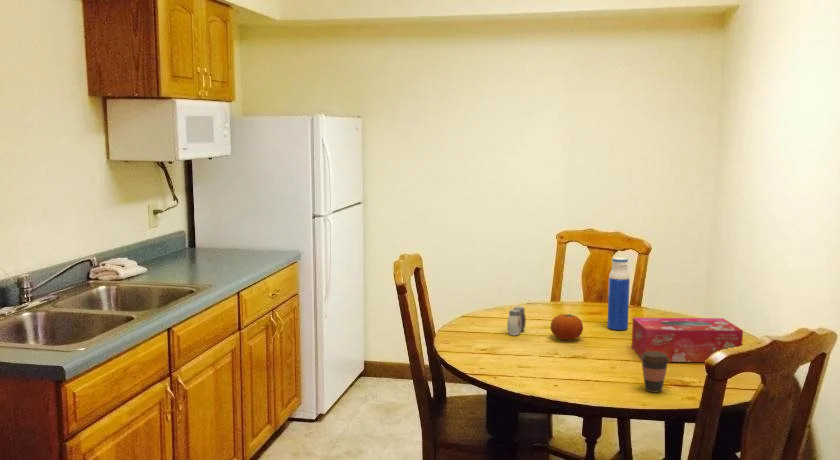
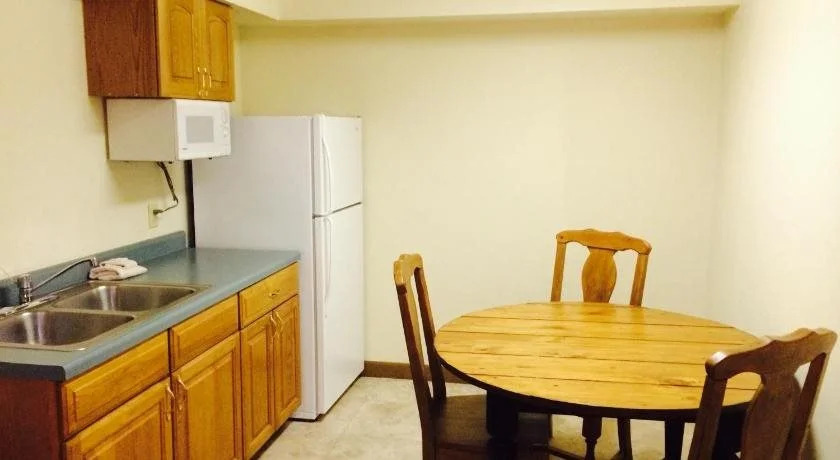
- coffee cup (654, 372)
- water bottle (618, 293)
- tissue box (685, 339)
- salt and pepper shaker (516, 320)
- fruit (566, 327)
